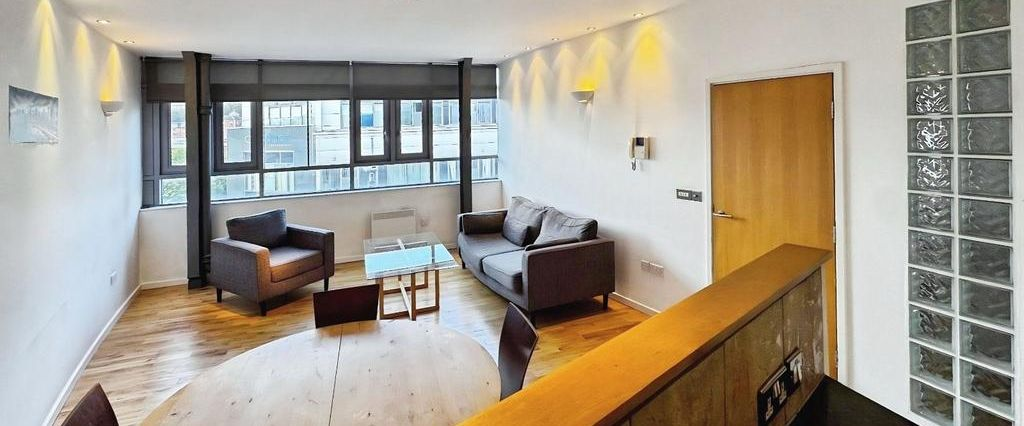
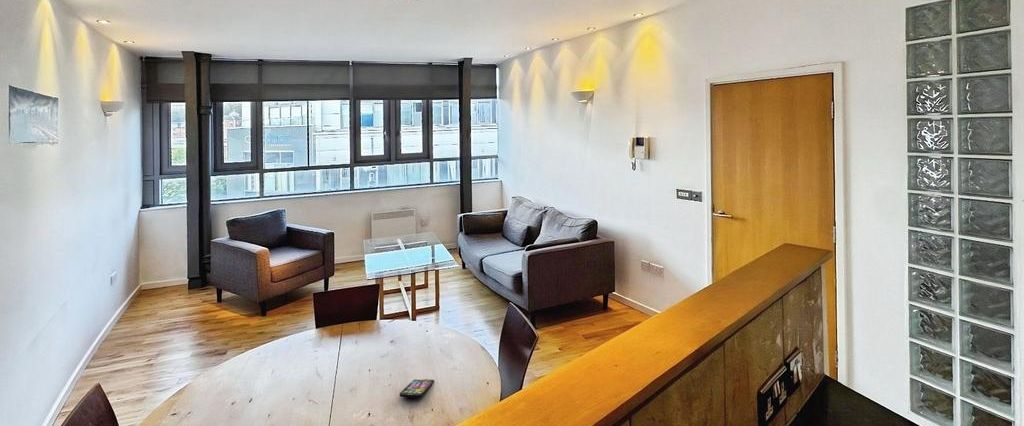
+ smartphone (417, 388)
